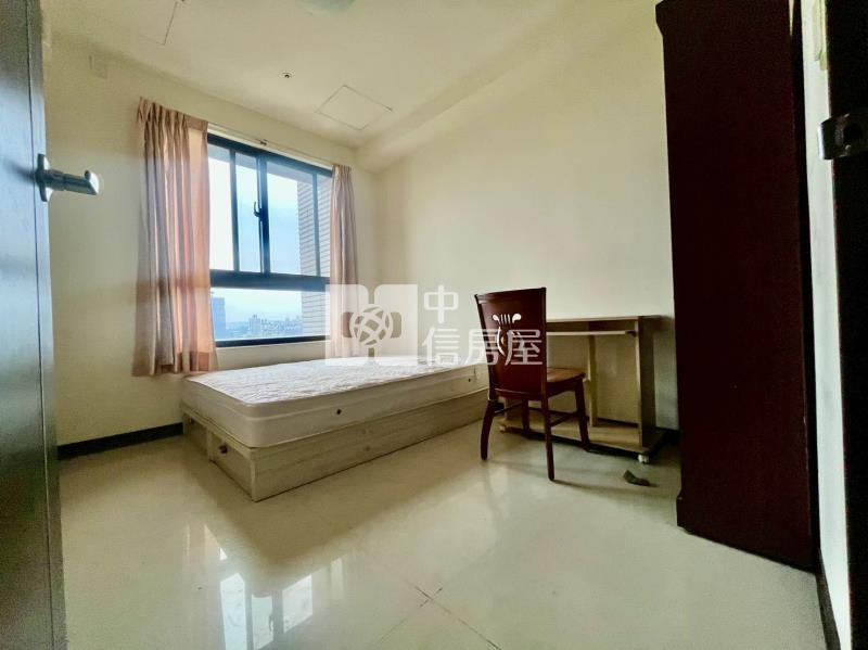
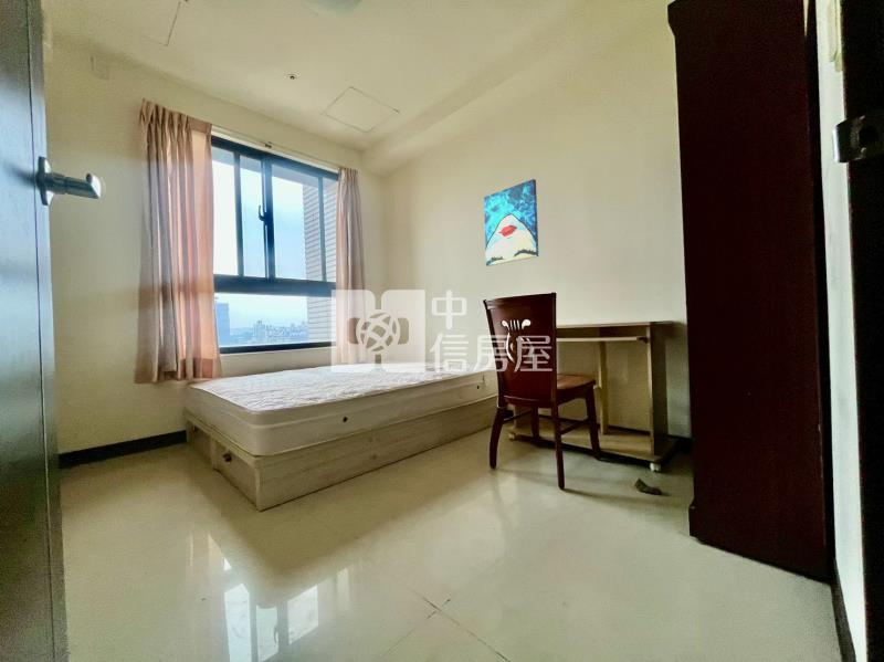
+ wall art (509, 224)
